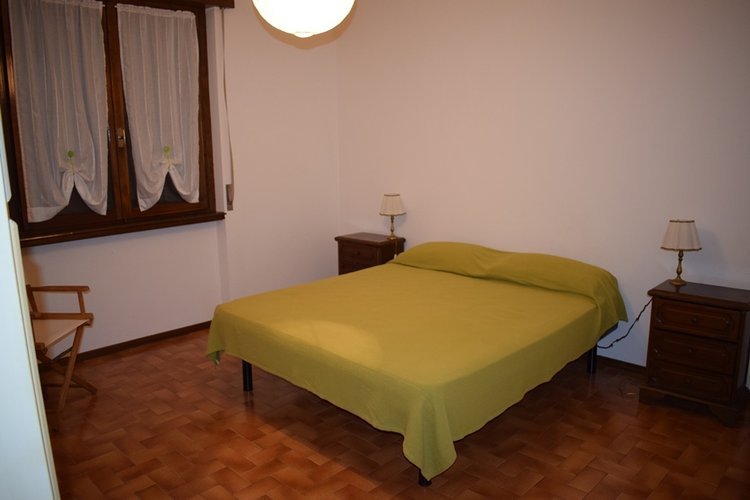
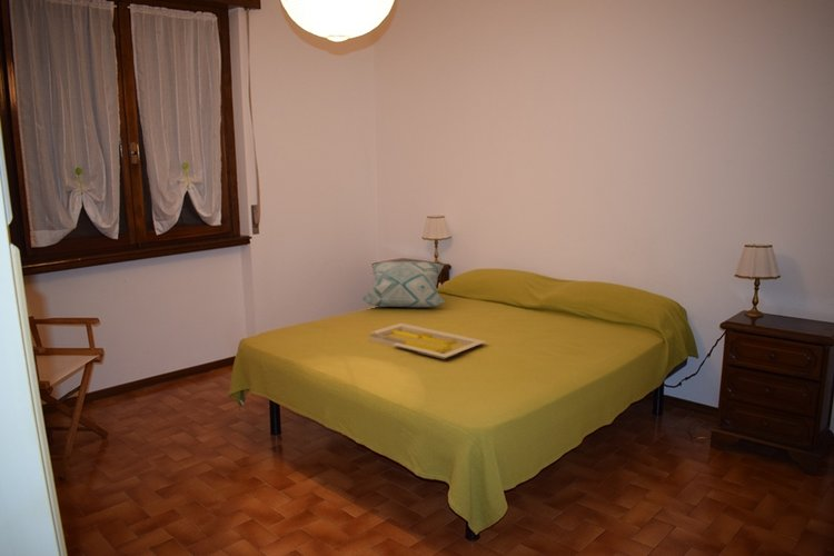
+ serving tray (423, 339)
+ decorative pillow (405, 284)
